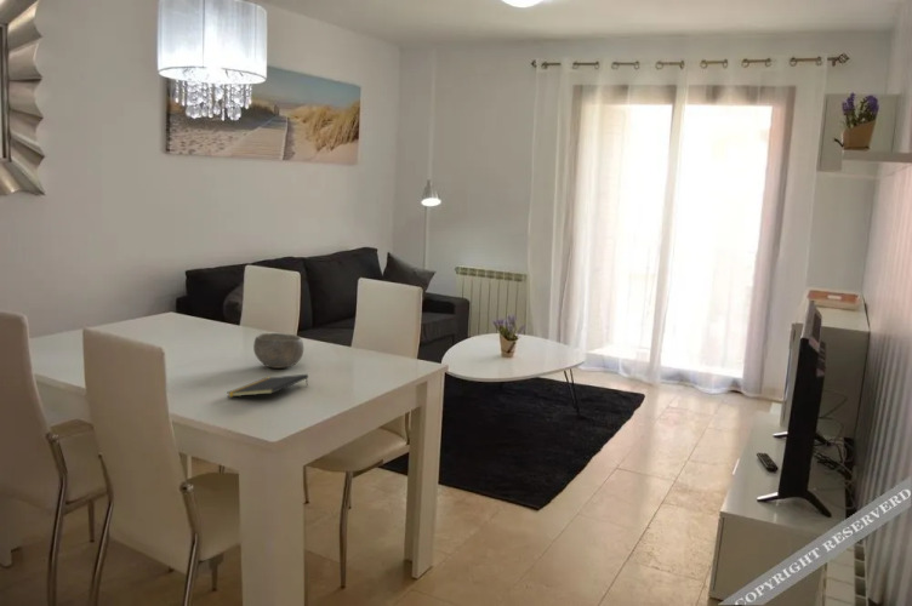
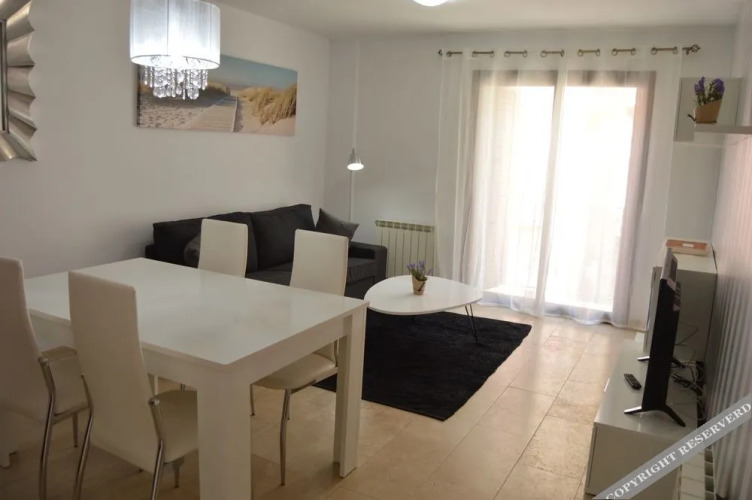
- bowl (278, 351)
- notepad (268, 384)
